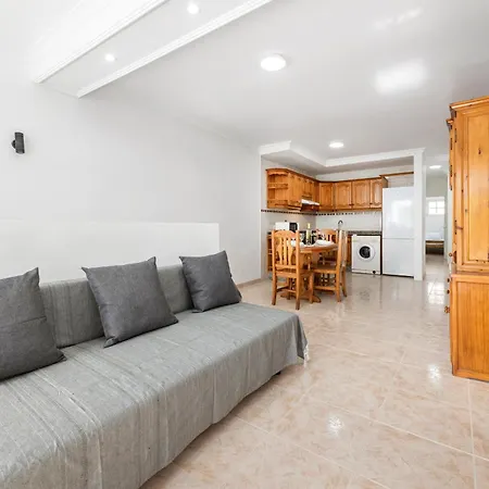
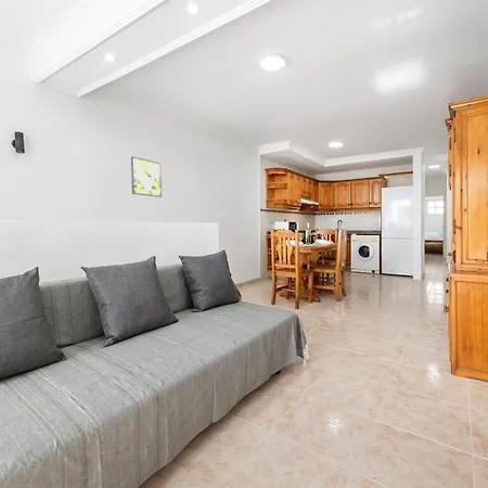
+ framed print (146, 177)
